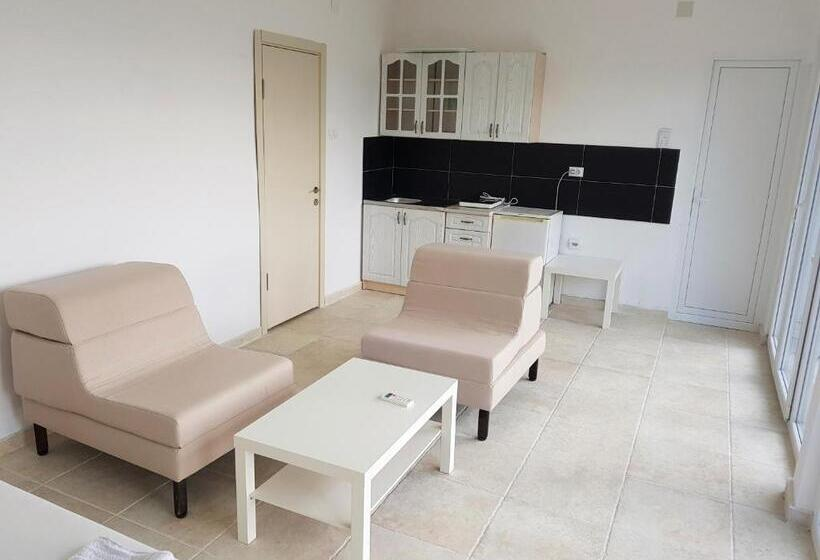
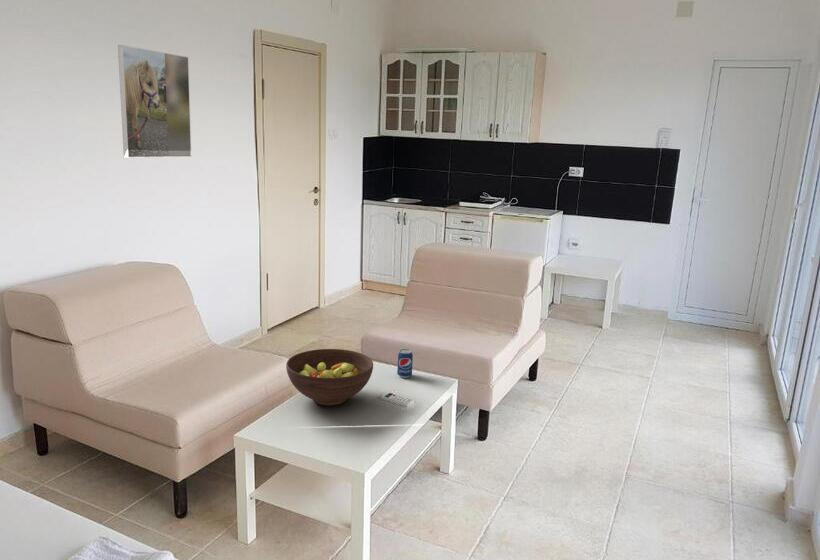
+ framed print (157, 105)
+ beverage can (405, 363)
+ fruit bowl (329, 381)
